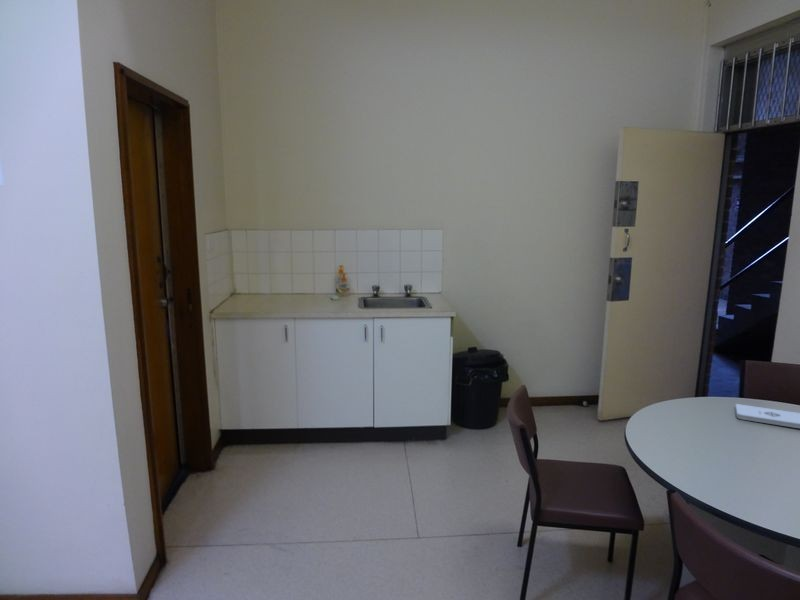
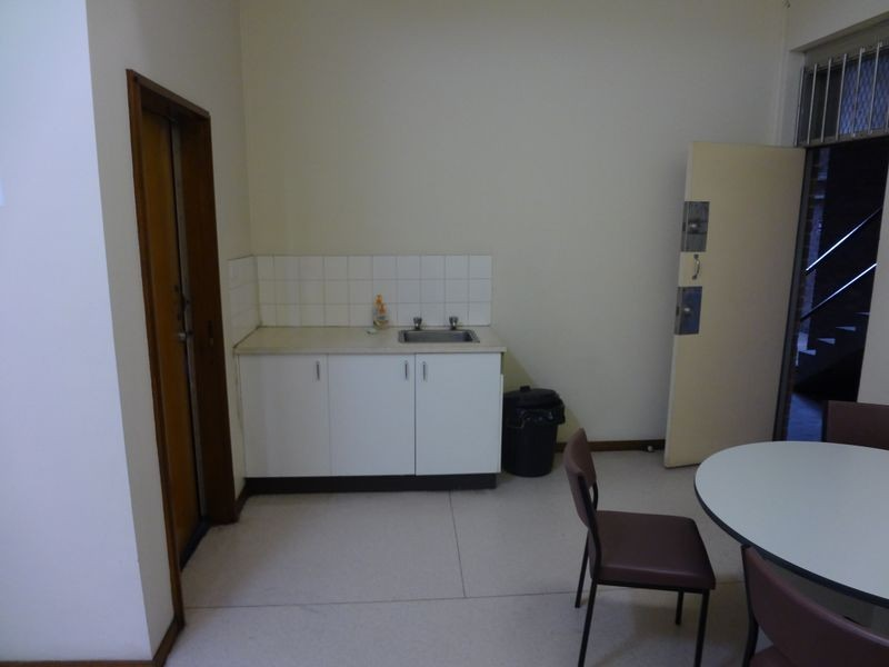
- notepad (769, 416)
